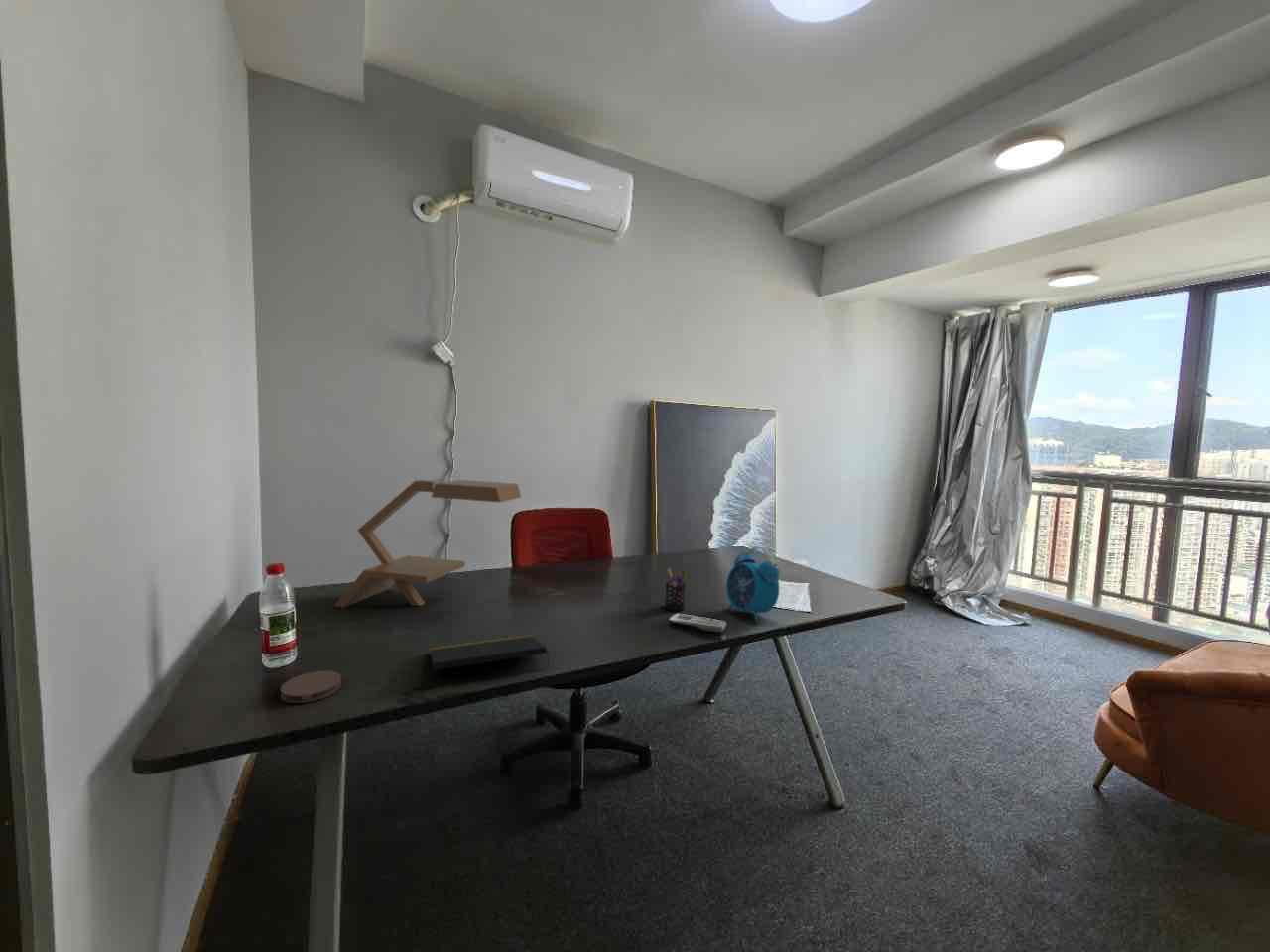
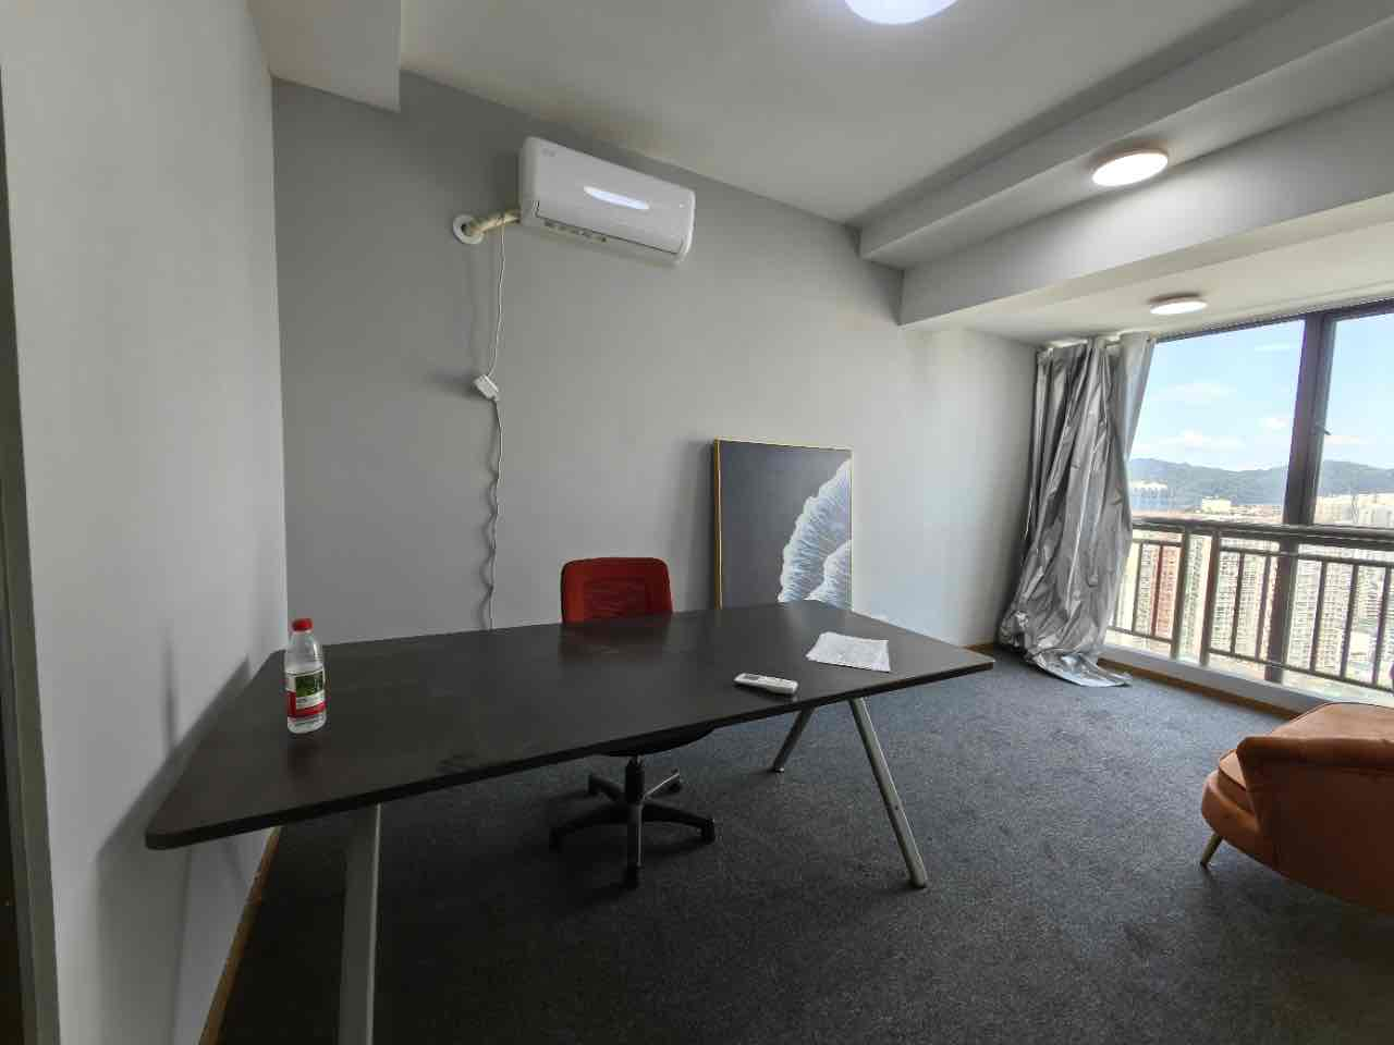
- pen holder (678, 587)
- notepad (486, 650)
- alarm clock (751, 581)
- desk lamp (430, 557)
- coaster (312, 685)
